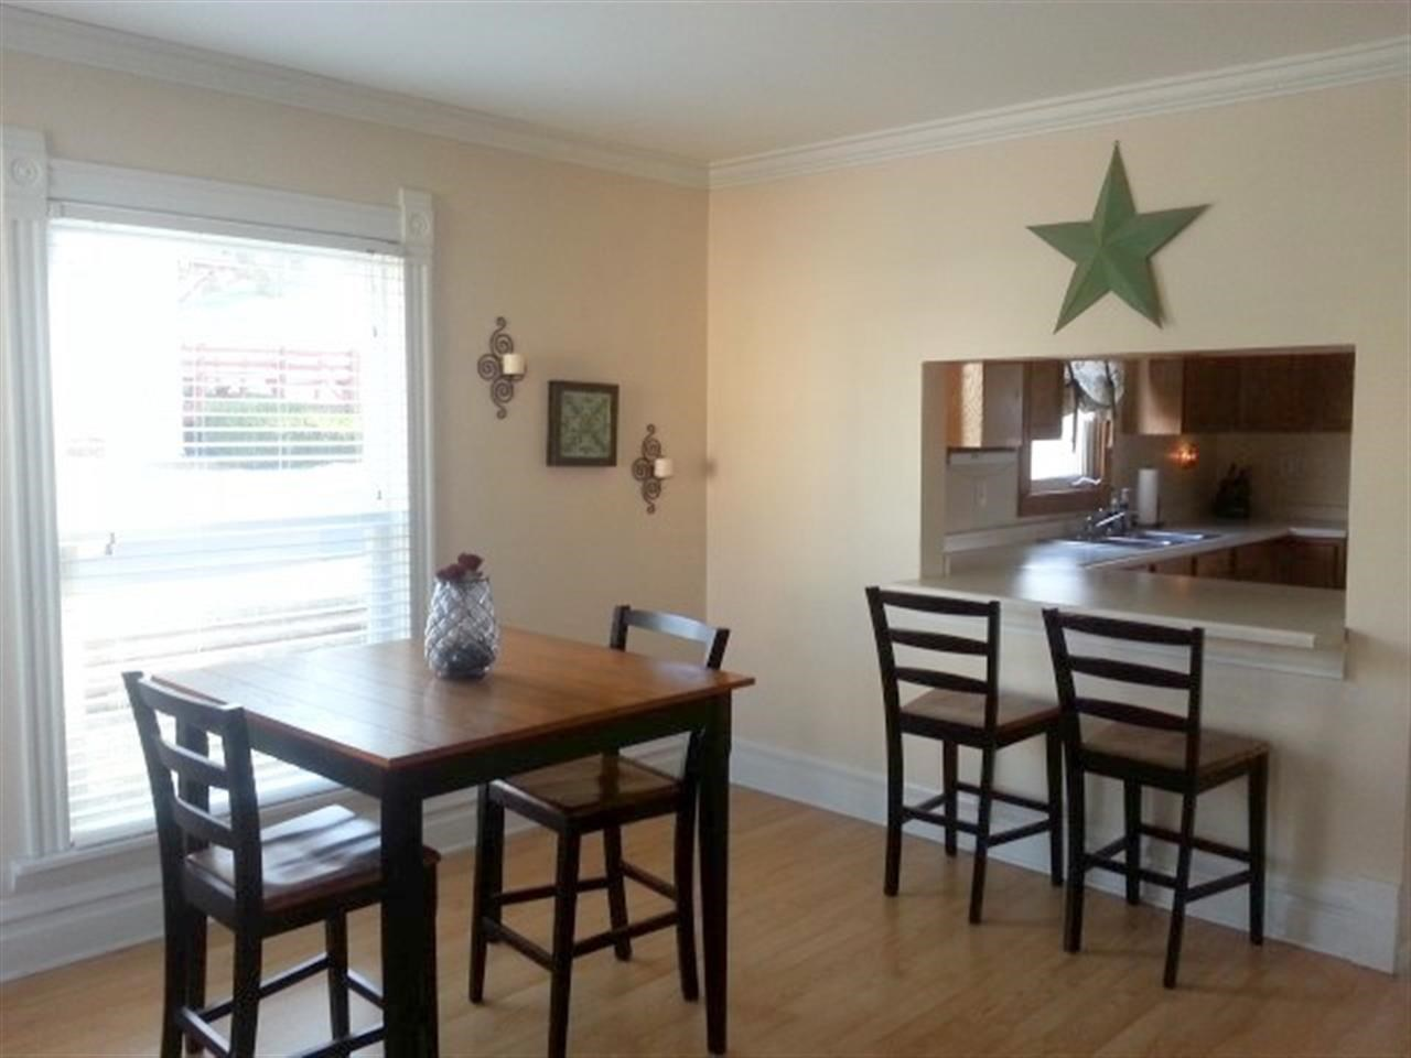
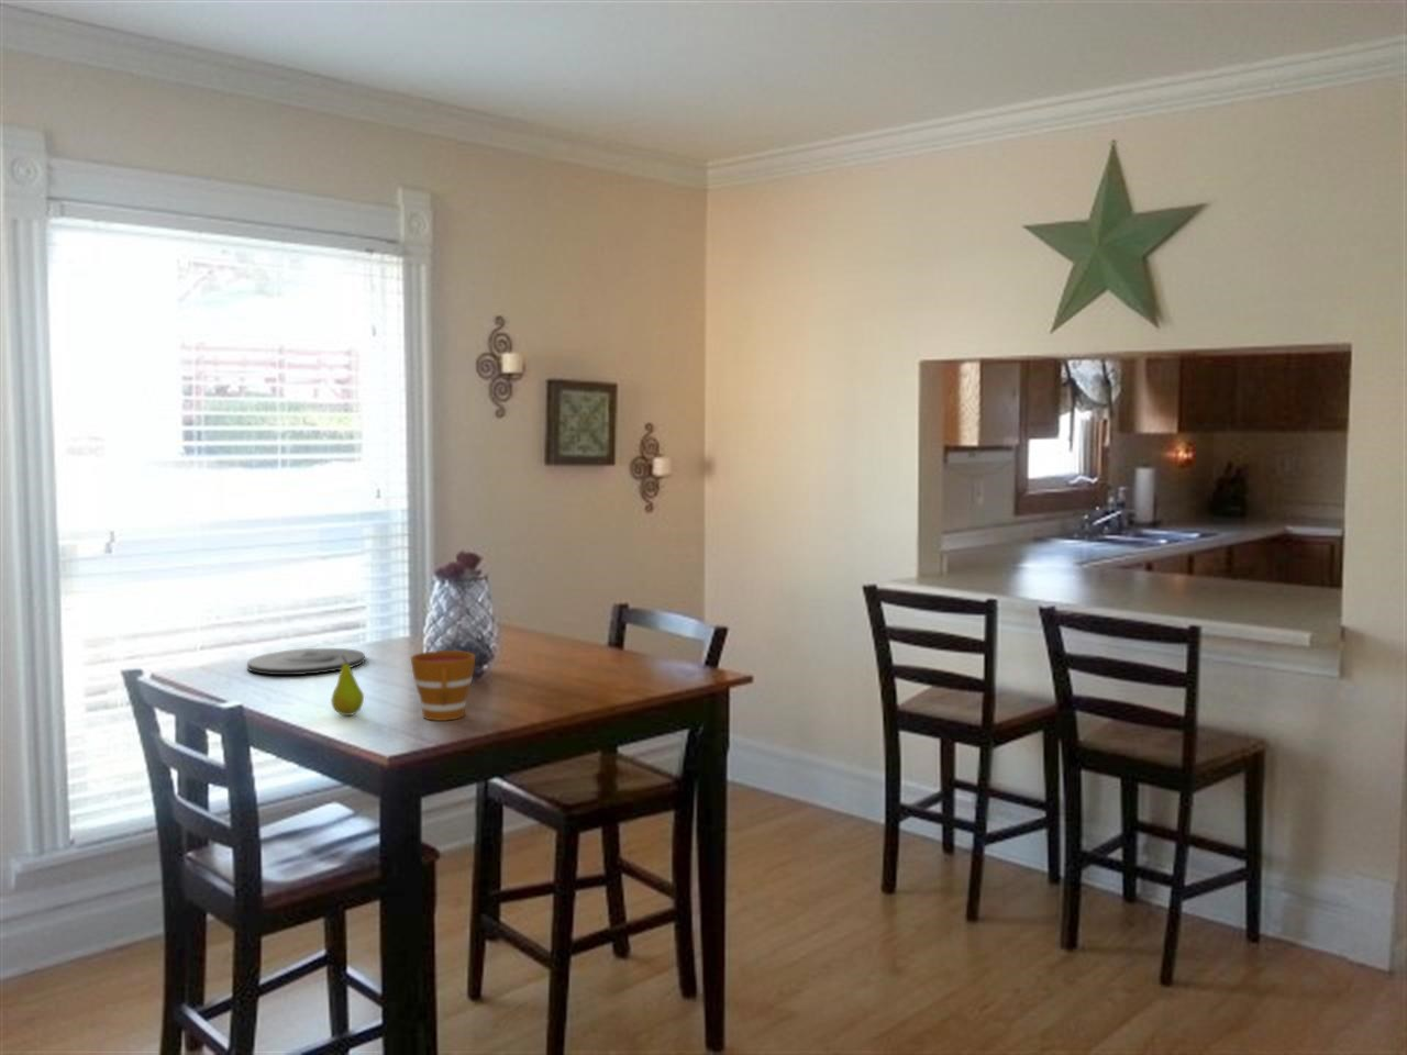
+ fruit (348, 685)
+ plate (307, 656)
+ cup (444, 687)
